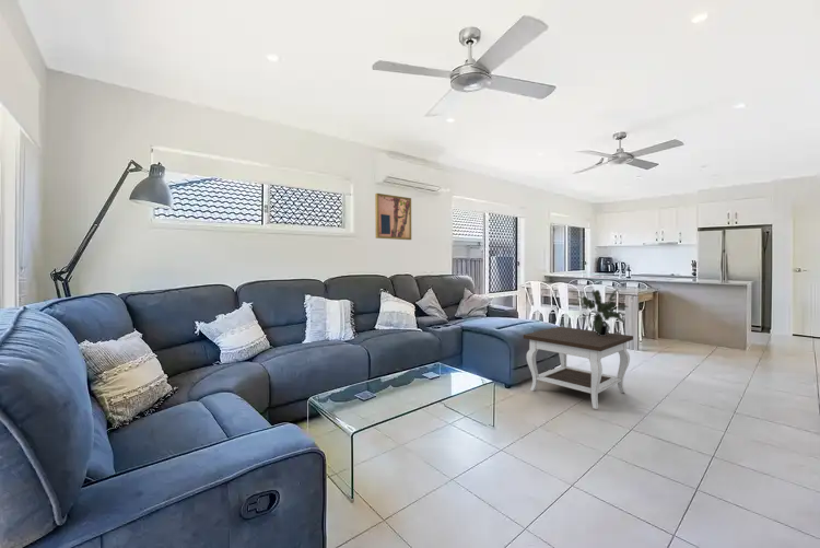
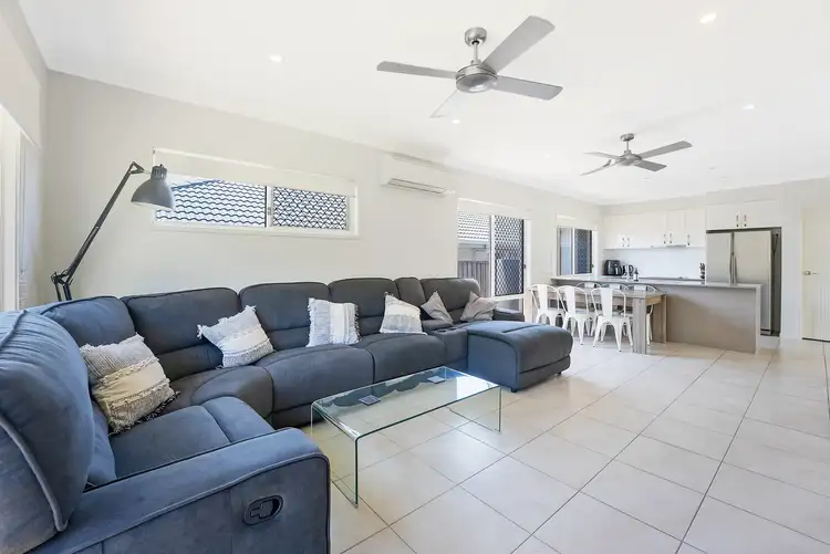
- side table (574, 368)
- wall art (394, 217)
- potted plant (602, 312)
